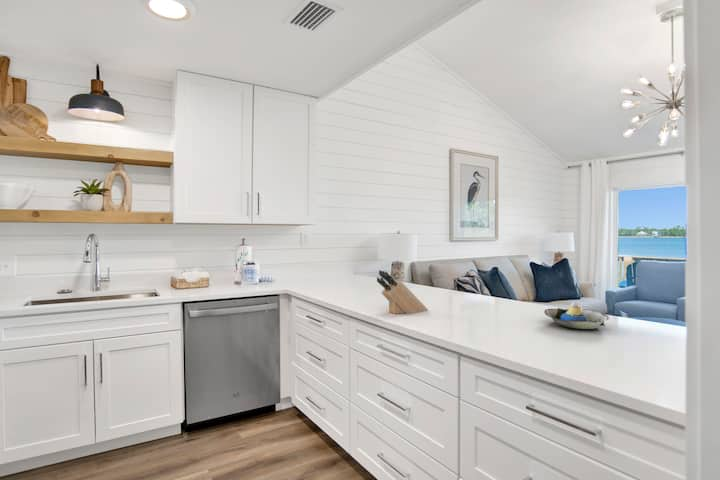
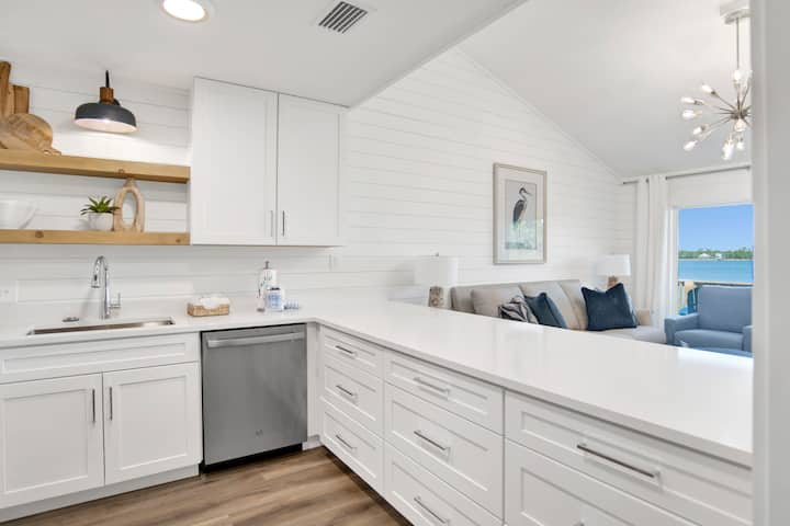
- knife block (401, 290)
- decorative bowl (569, 312)
